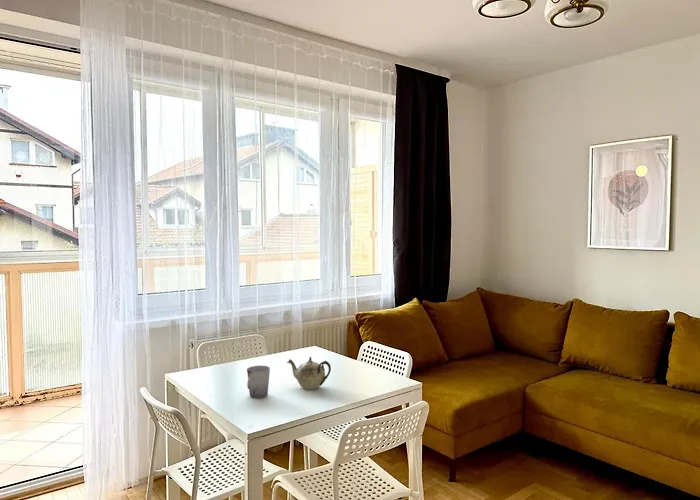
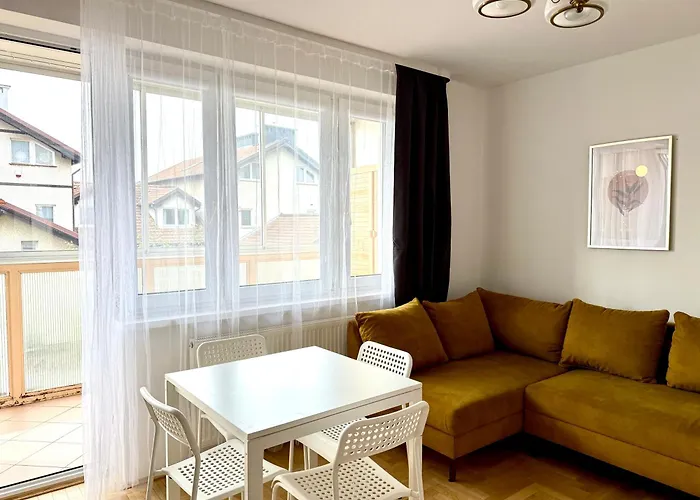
- cup (256, 383)
- teapot (308, 371)
